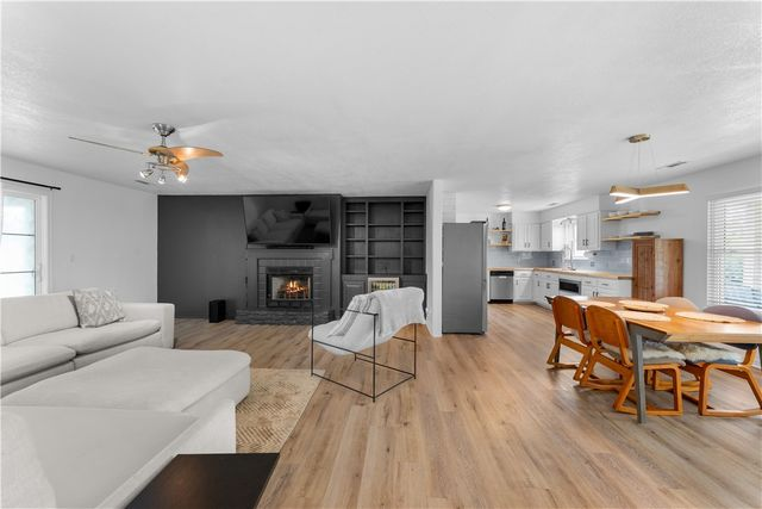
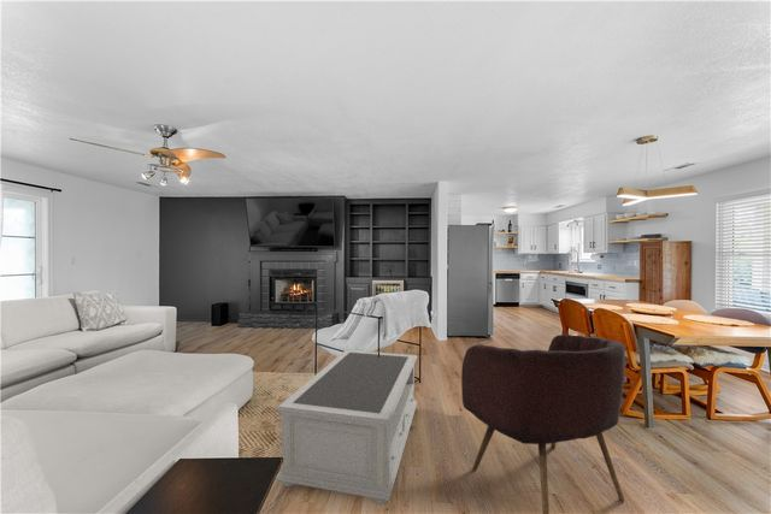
+ armchair (536, 403)
+ coffee table (360, 407)
